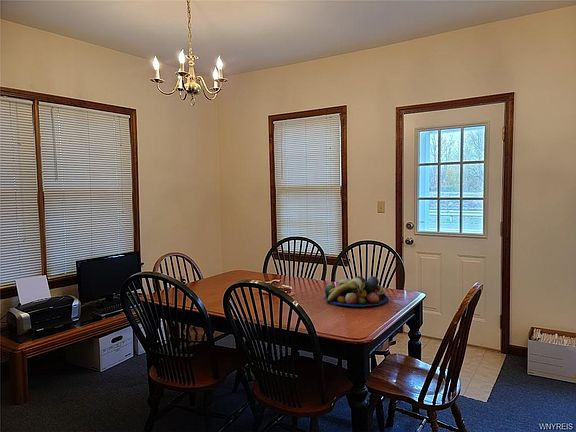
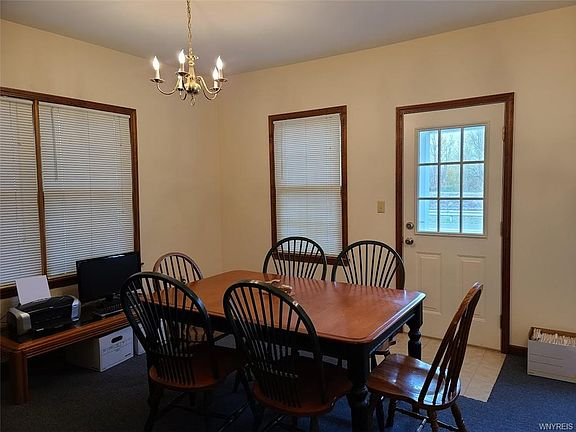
- fruit bowl (356, 287)
